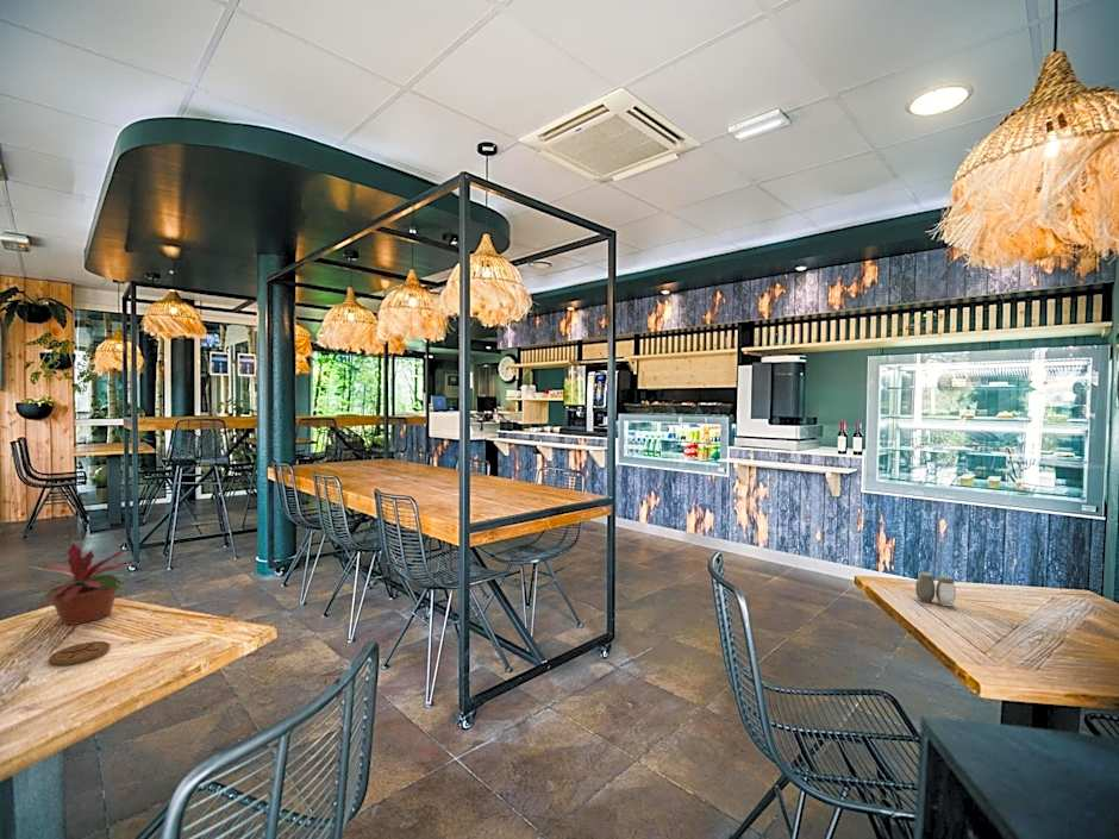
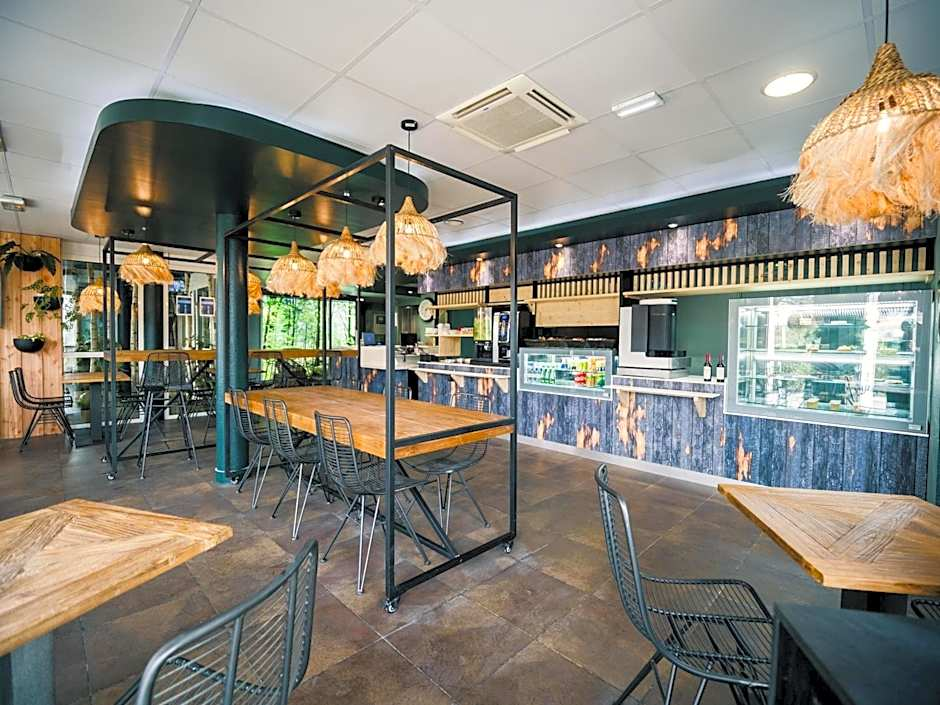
- salt and pepper shaker (936, 588)
- potted plant (85, 576)
- coaster (80, 652)
